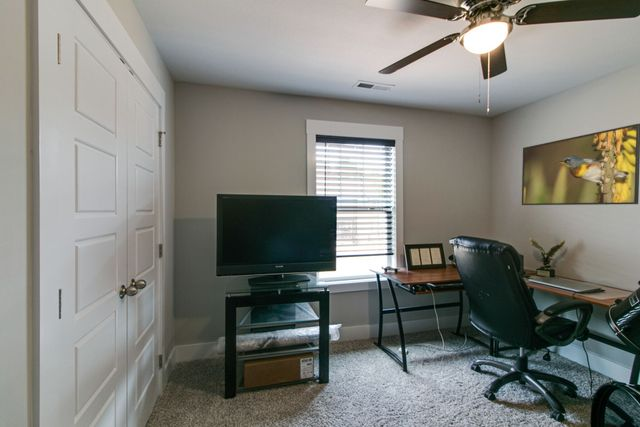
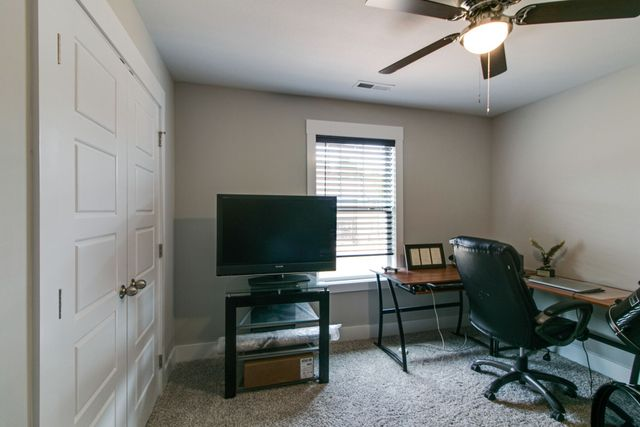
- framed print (571, 171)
